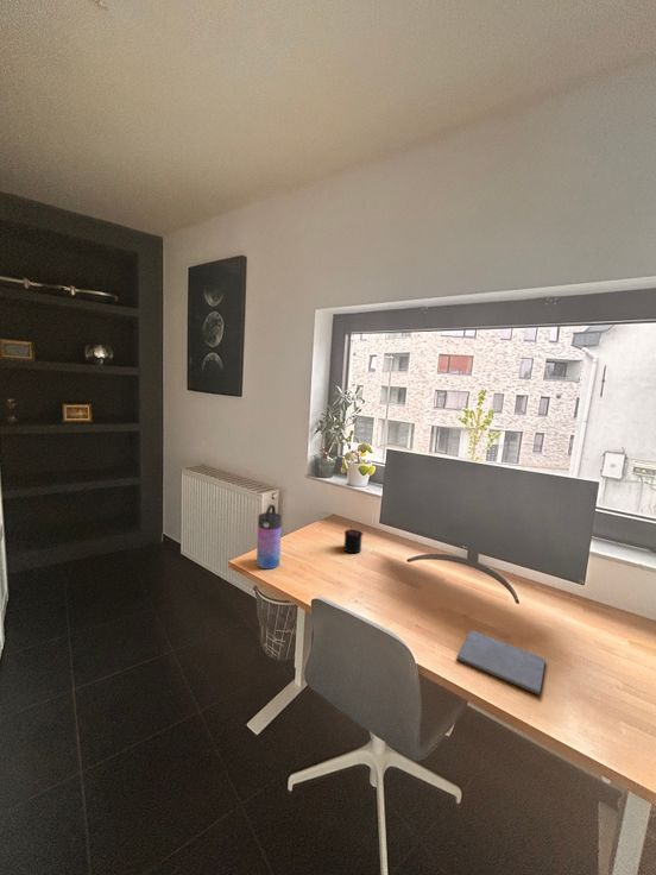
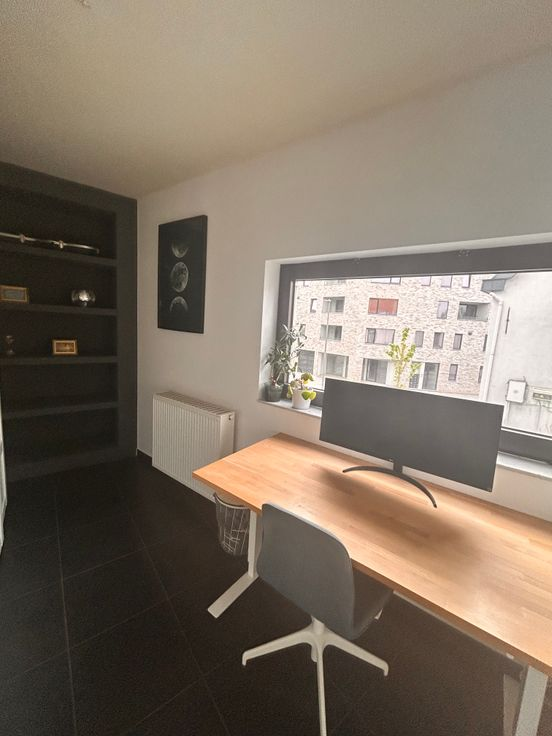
- notepad (500, 659)
- candle (353, 536)
- water bottle (269, 534)
